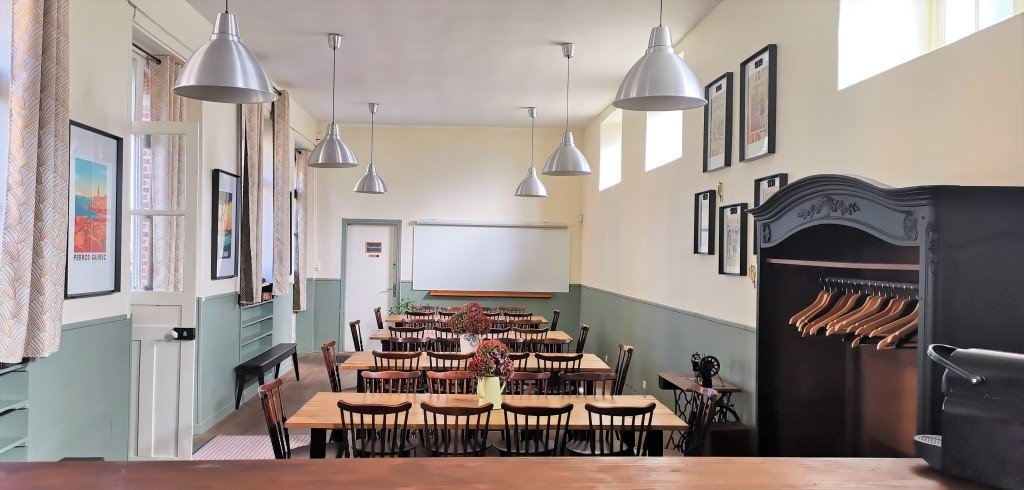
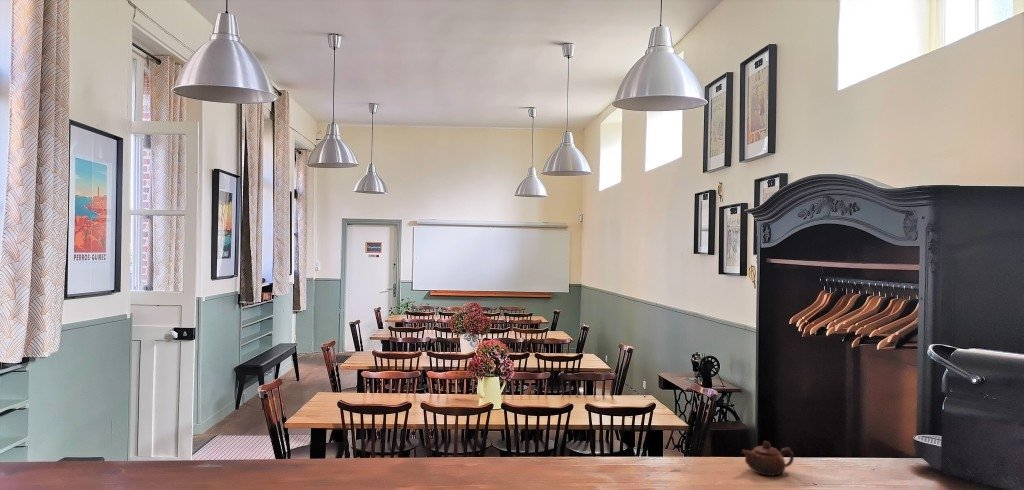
+ teapot (767, 456)
